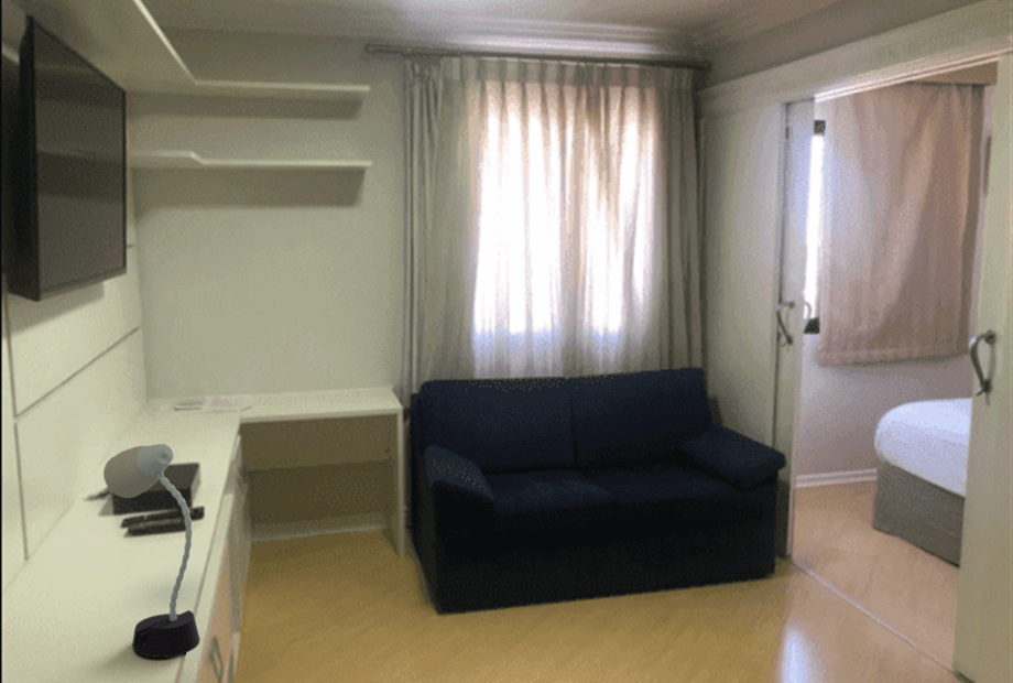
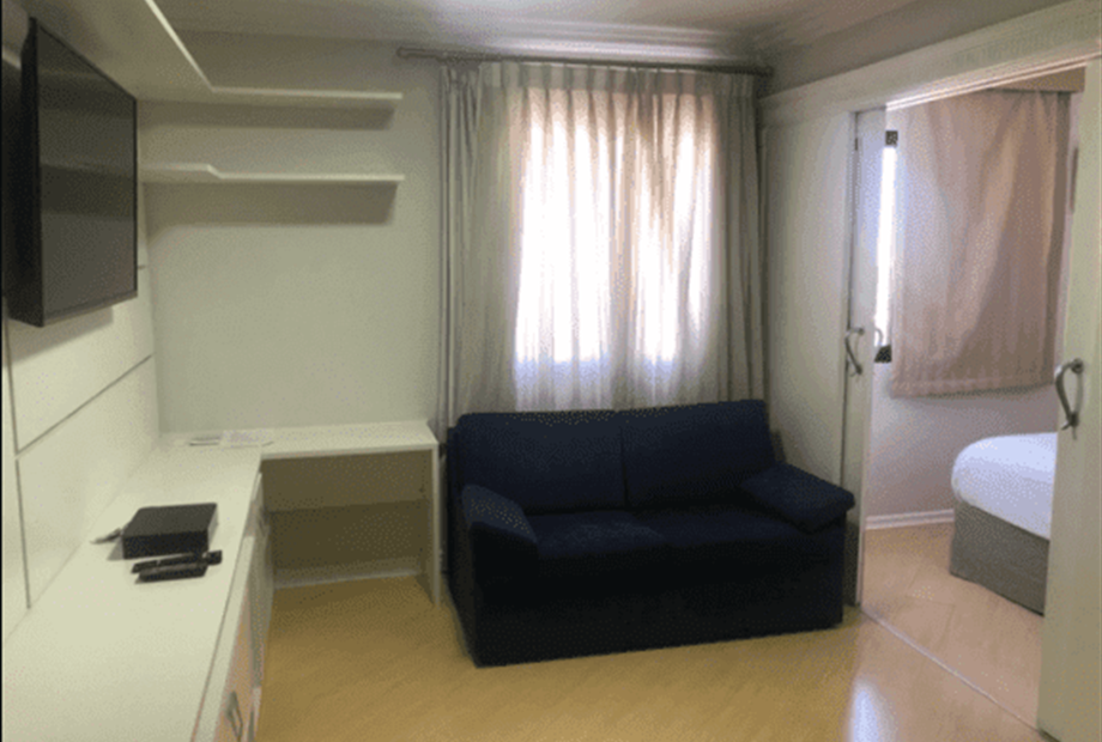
- desk lamp (184, 548)
